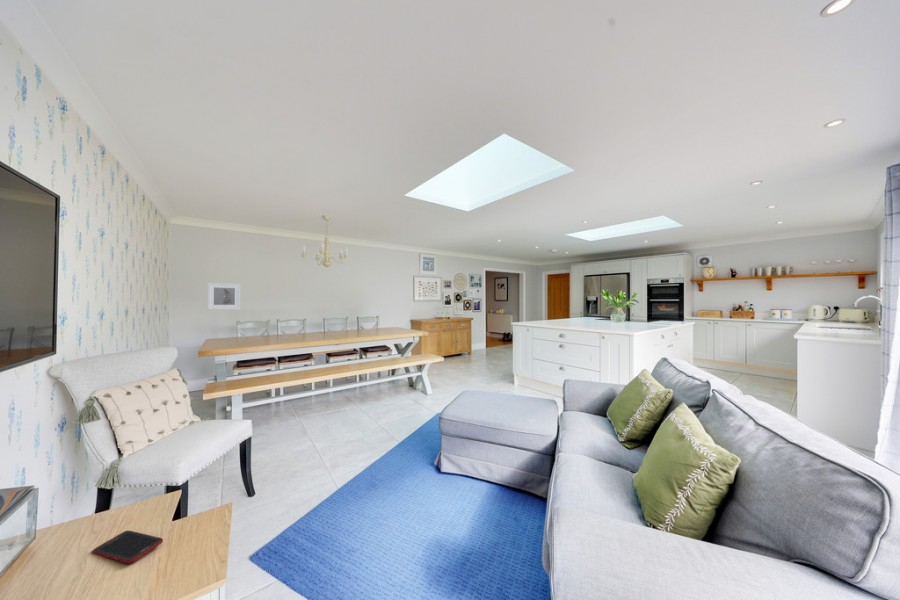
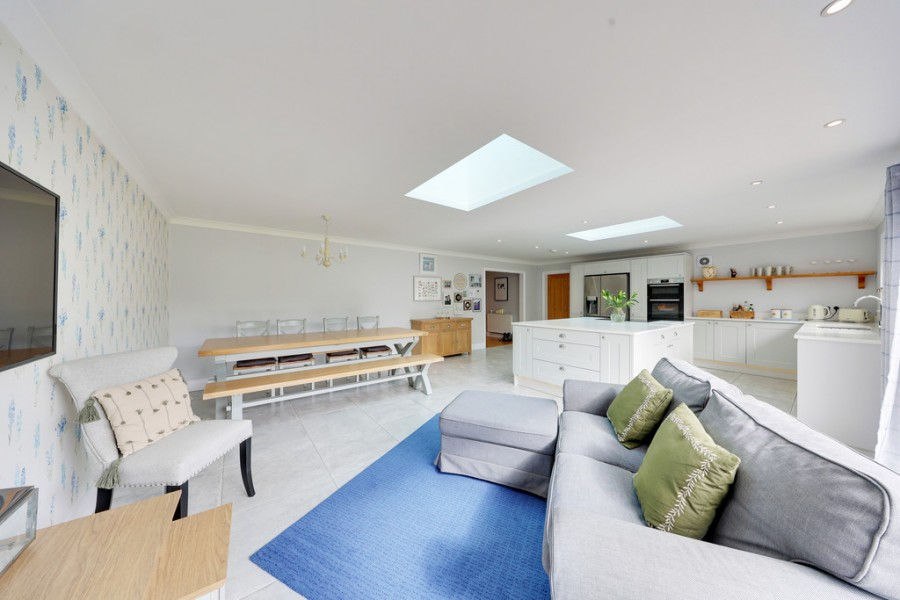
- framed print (224, 296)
- cell phone (128, 546)
